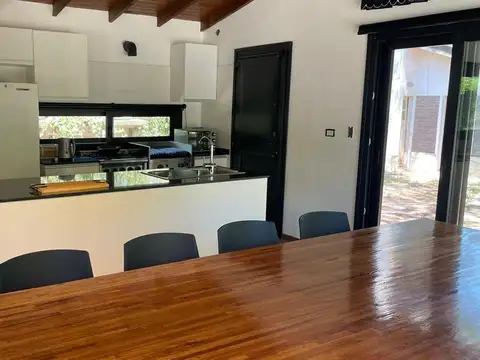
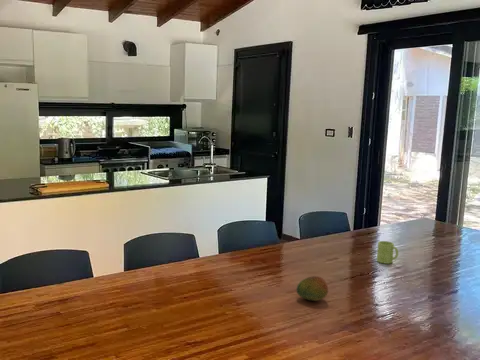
+ mug (388, 253)
+ fruit (312, 288)
